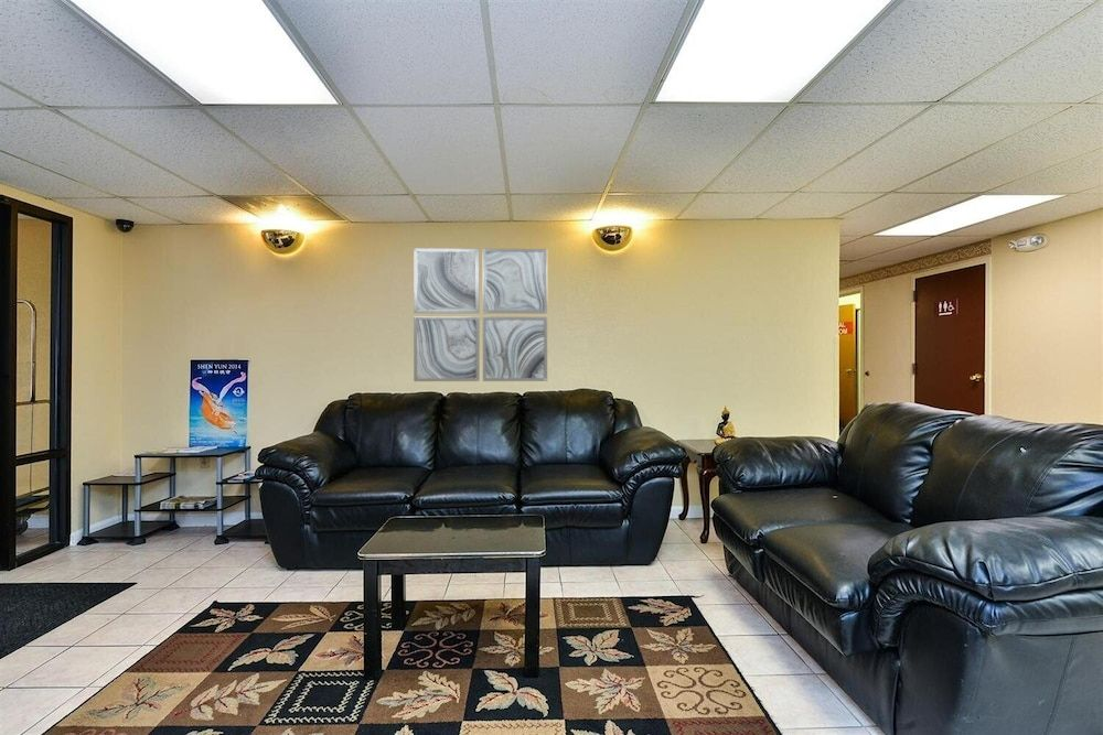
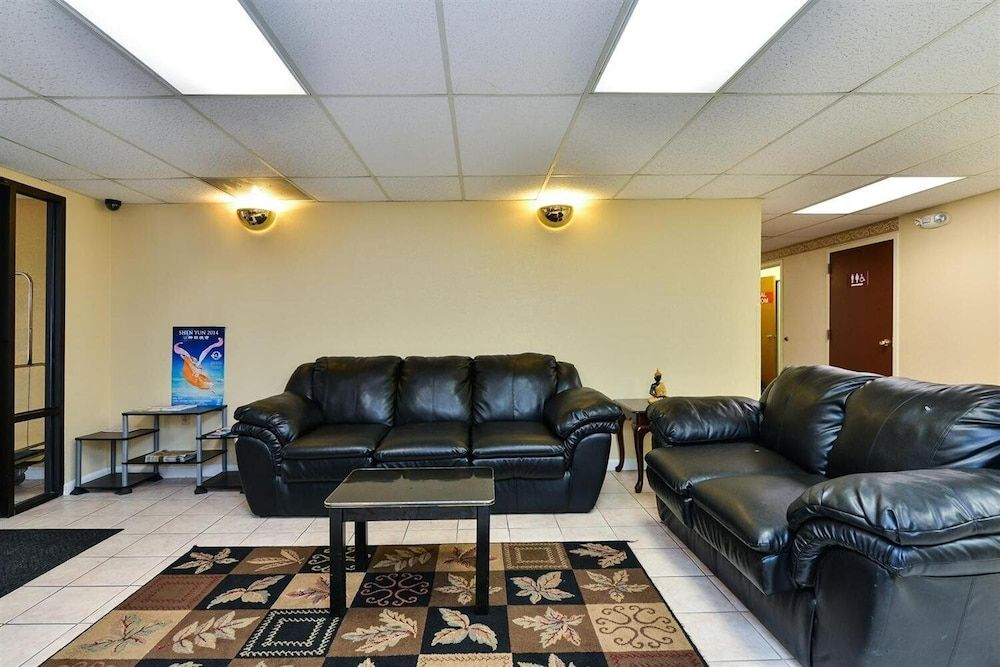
- wall art (483, 316)
